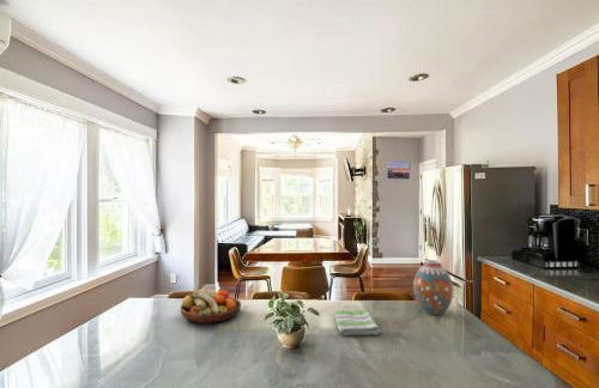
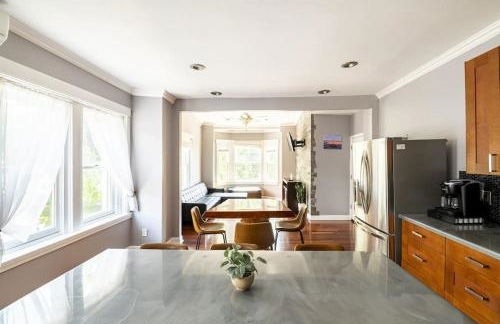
- fruit bowl (211, 302)
- dish towel (355, 320)
- vase (432, 286)
